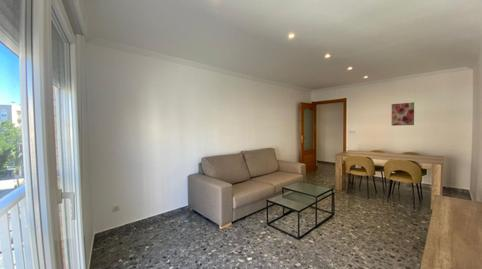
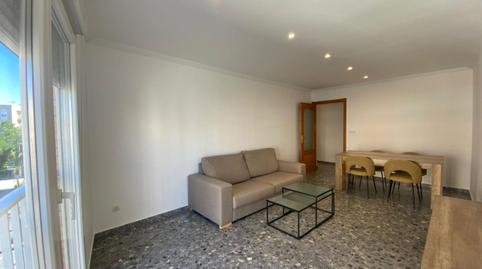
- wall art (402, 114)
